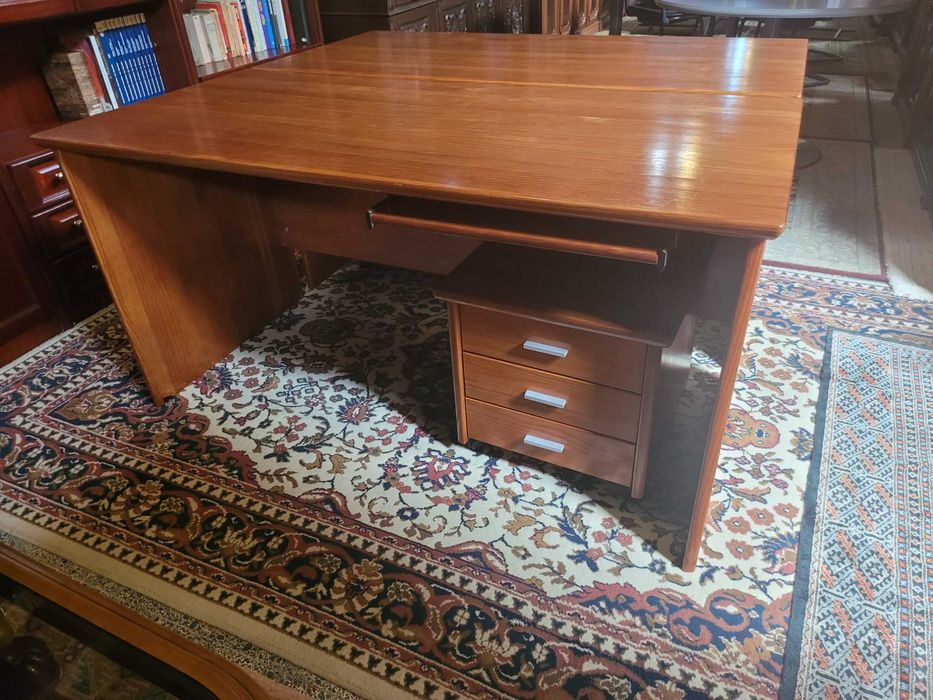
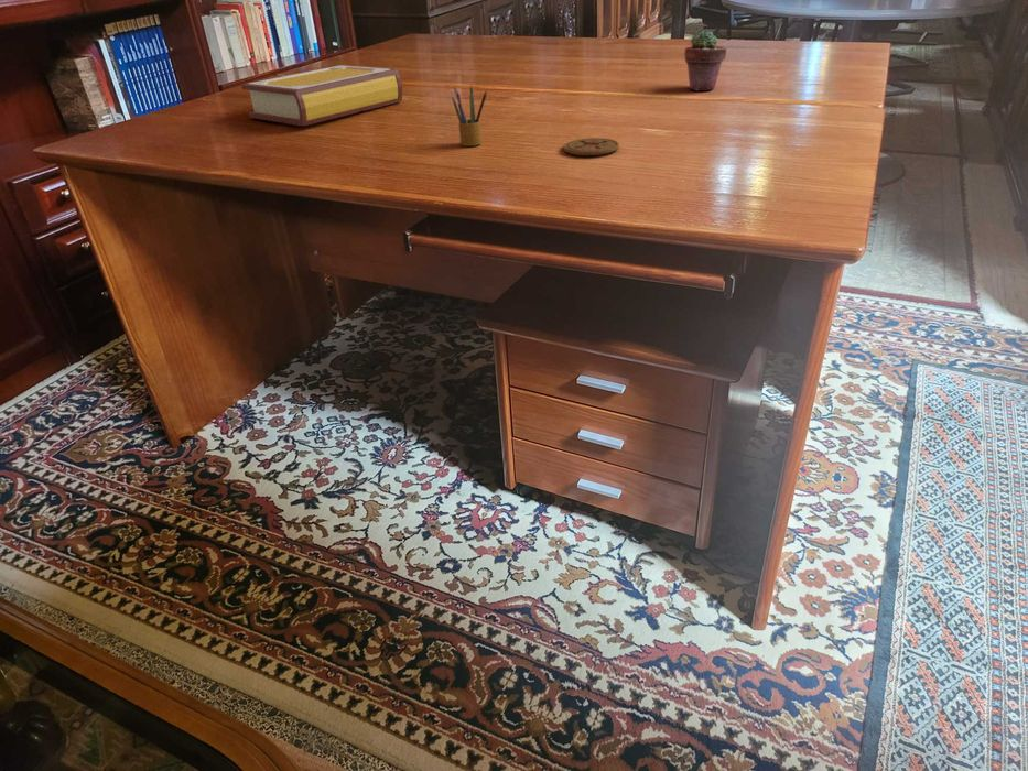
+ coaster (591, 145)
+ book (324, 93)
+ potted succulent (704, 59)
+ pencil box (470, 116)
